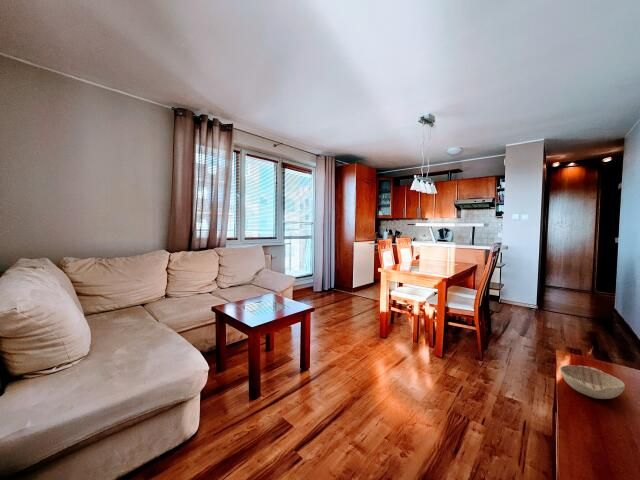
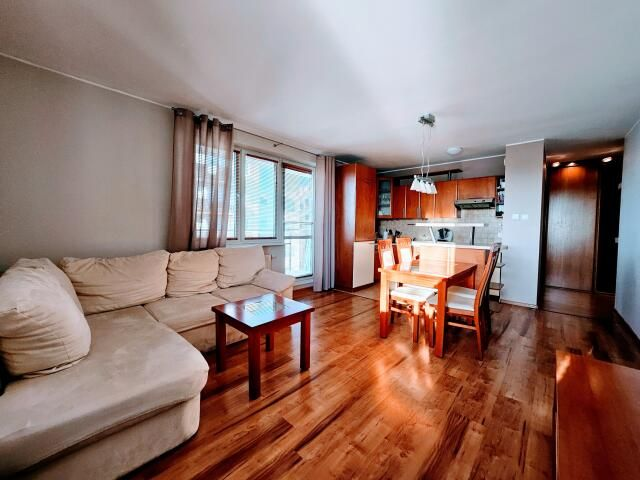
- decorative bowl (590, 383)
